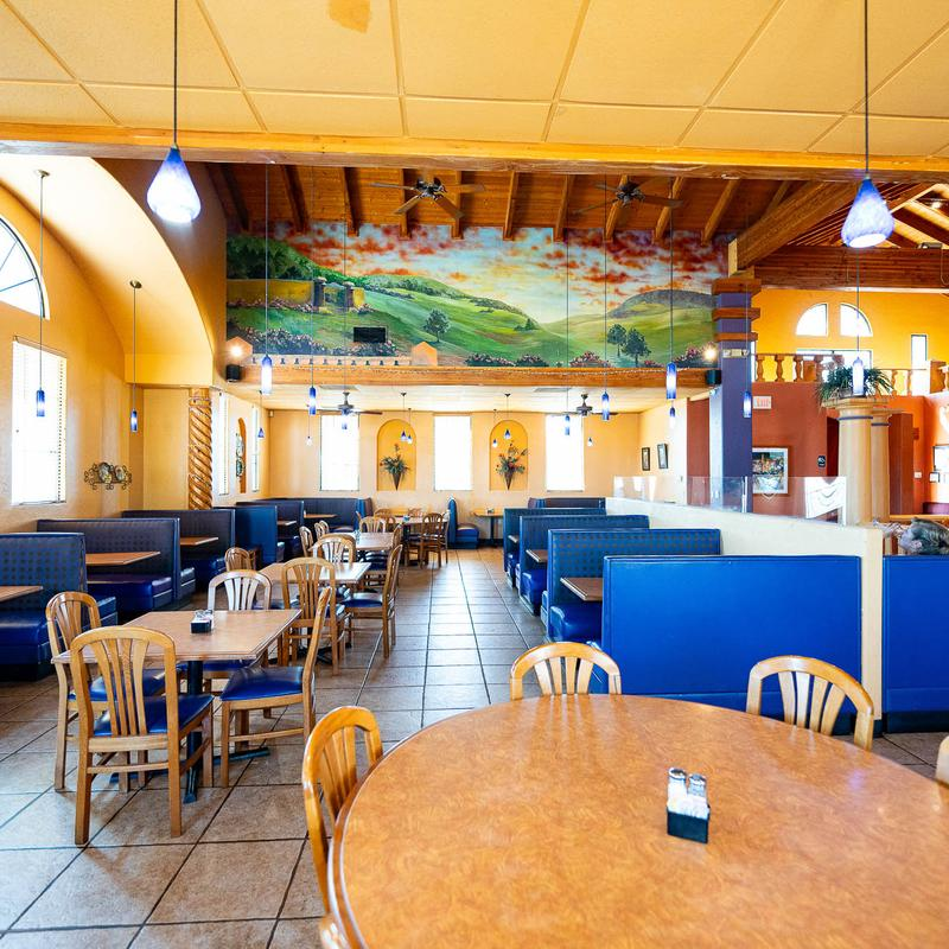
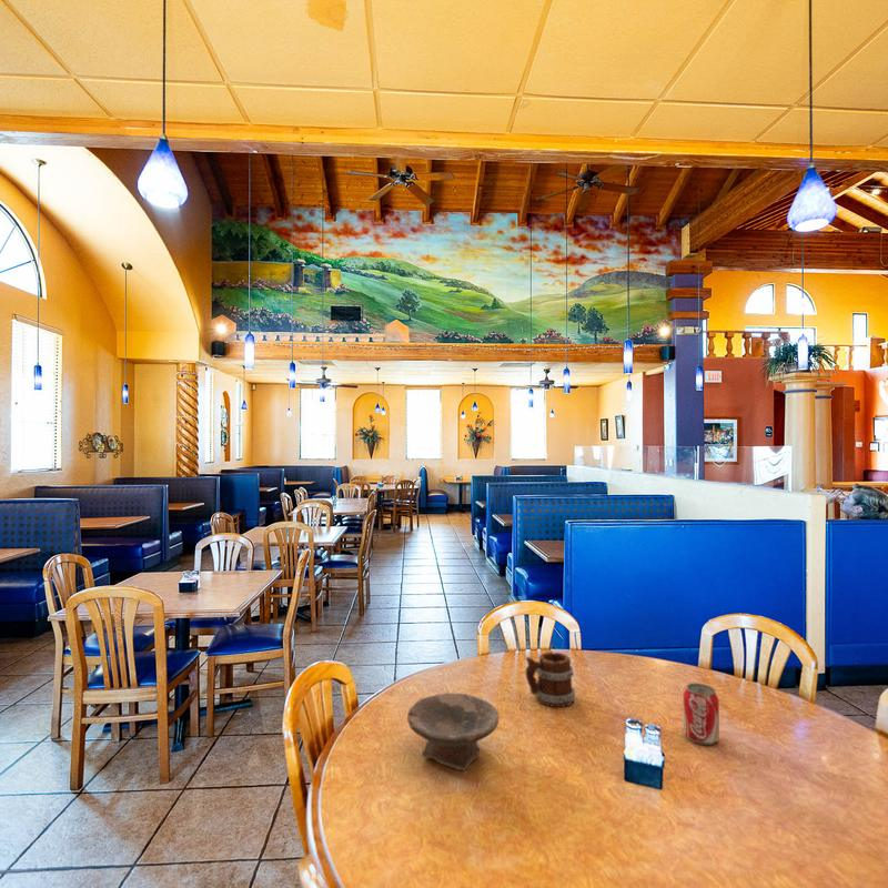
+ beverage can (700, 713)
+ mug (549, 677)
+ bowl (453, 733)
